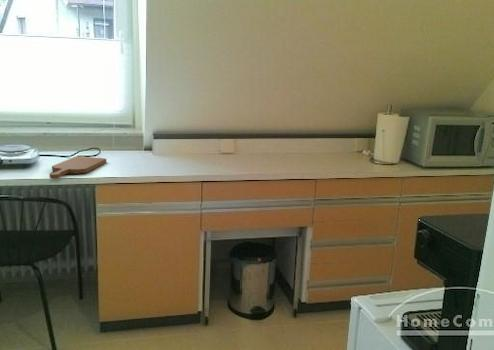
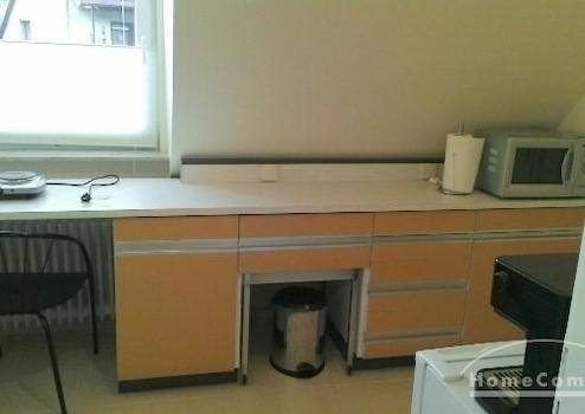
- cutting board (73, 167)
